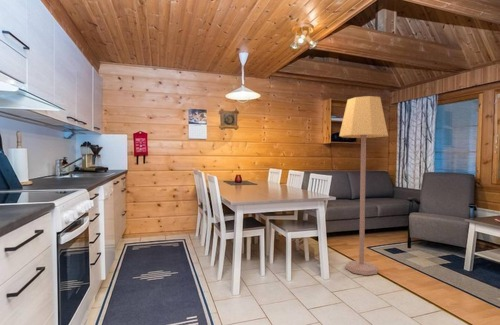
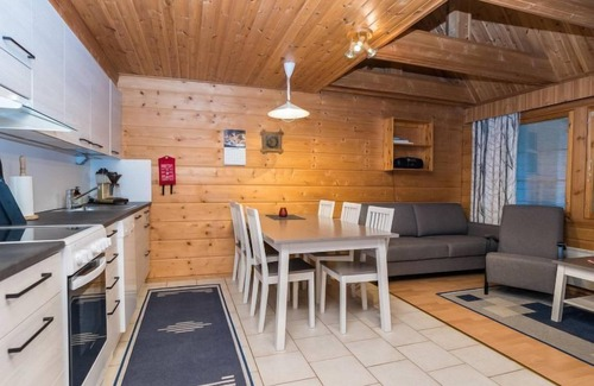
- lamp (362, 184)
